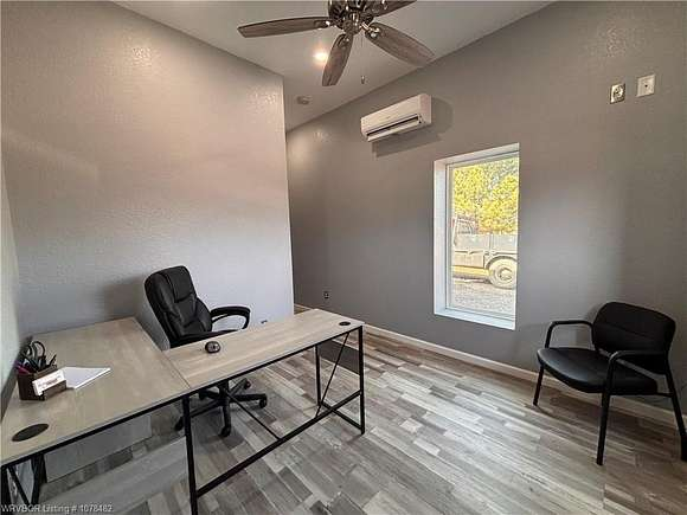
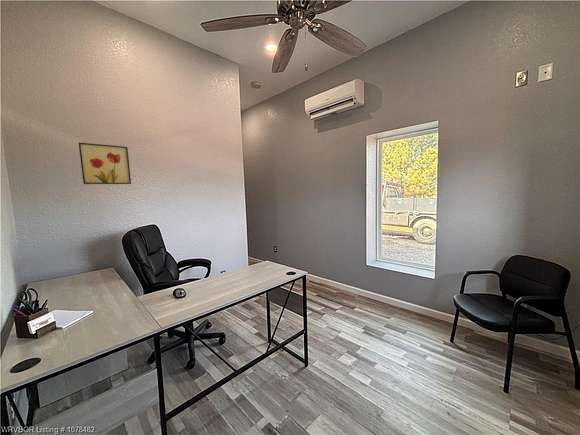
+ wall art (106, 164)
